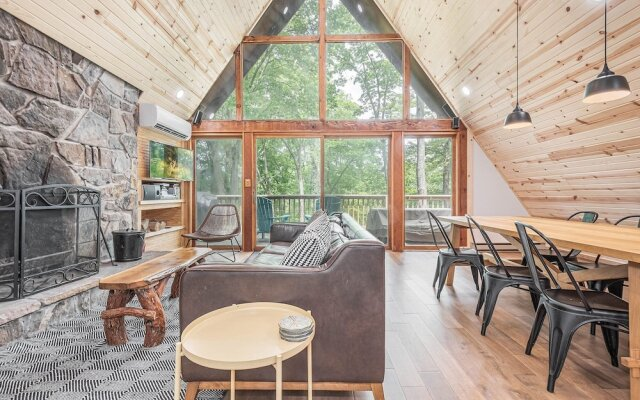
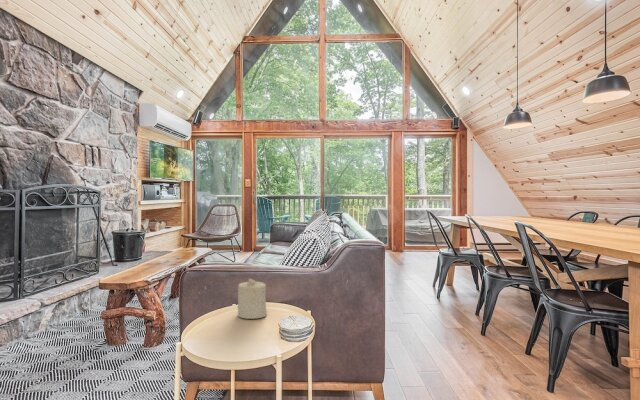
+ candle (252, 296)
